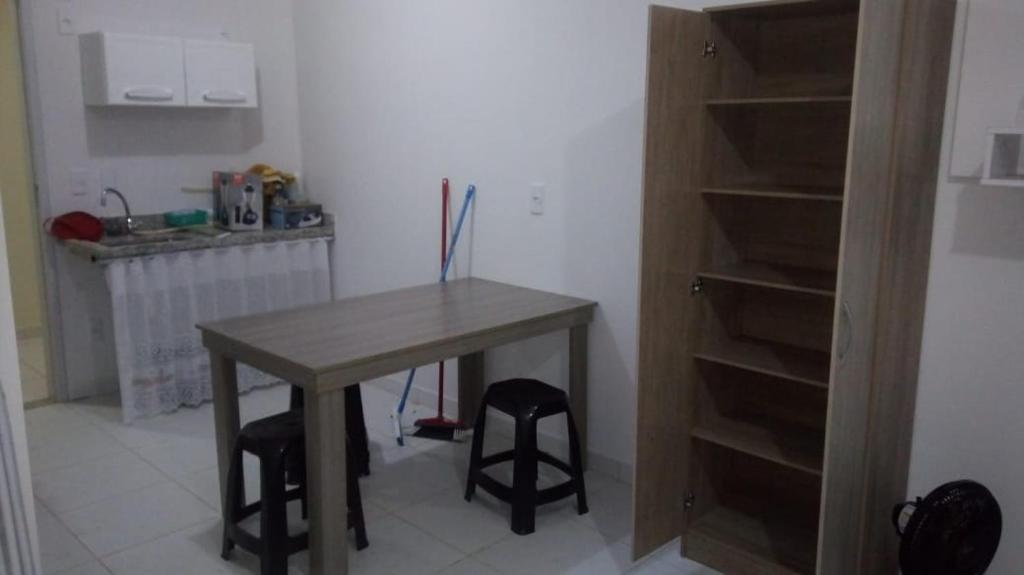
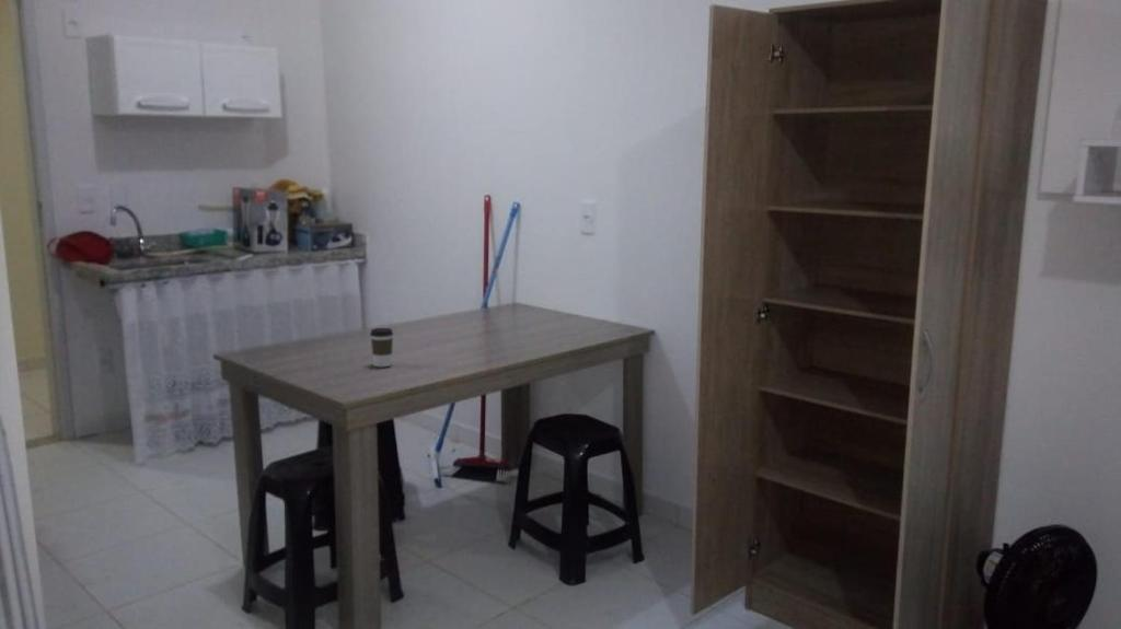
+ coffee cup (382, 347)
